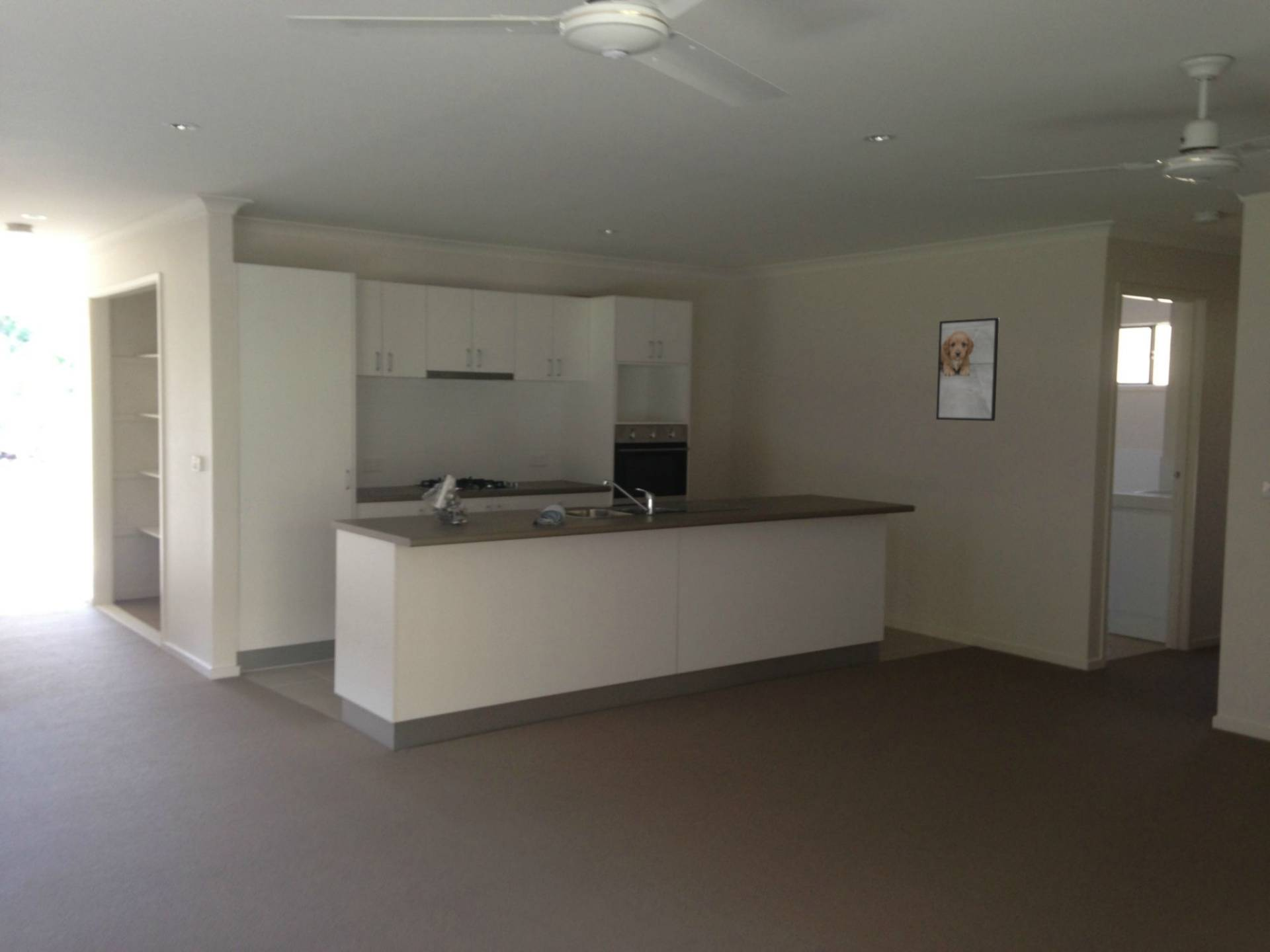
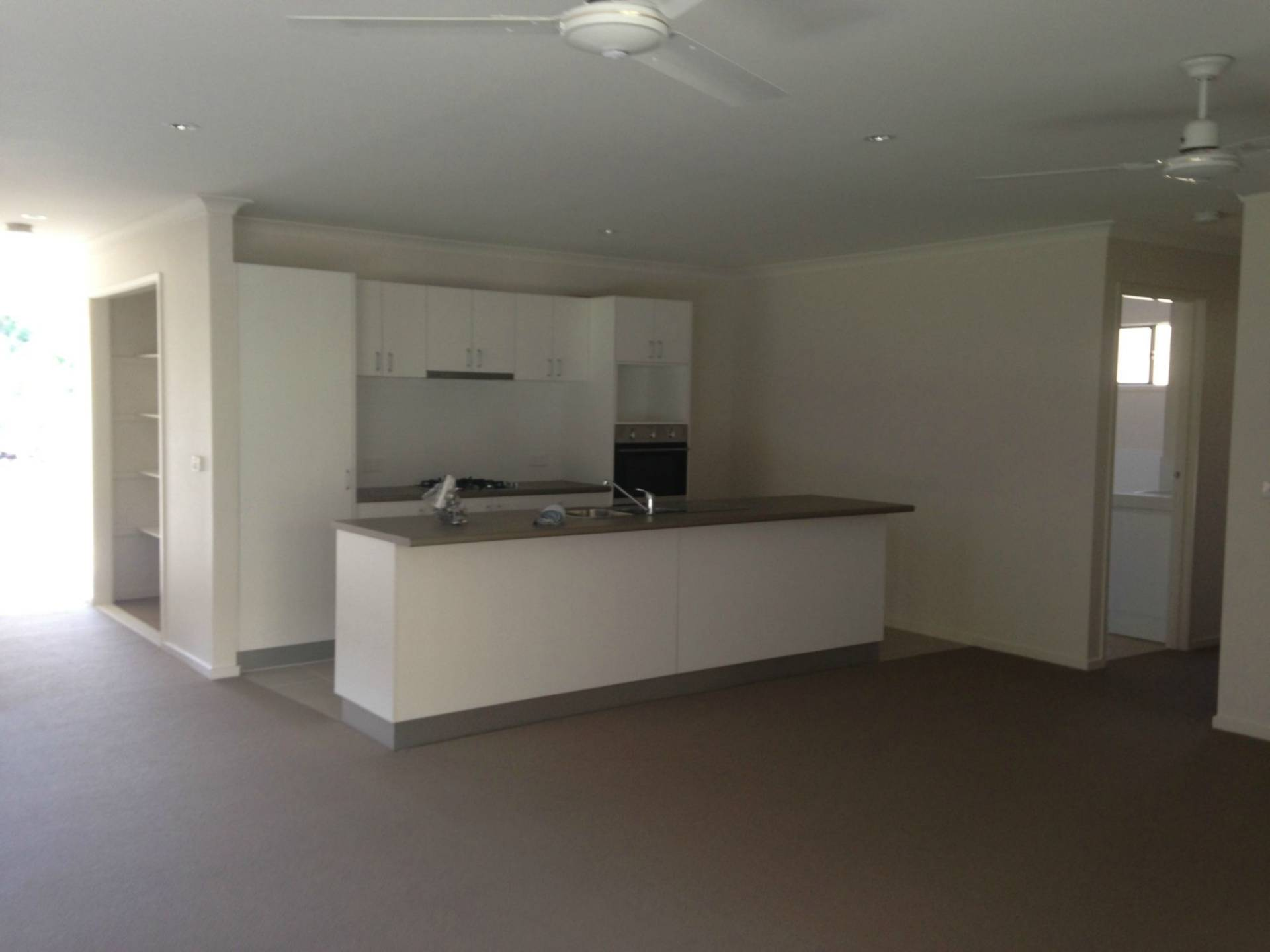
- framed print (966, 370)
